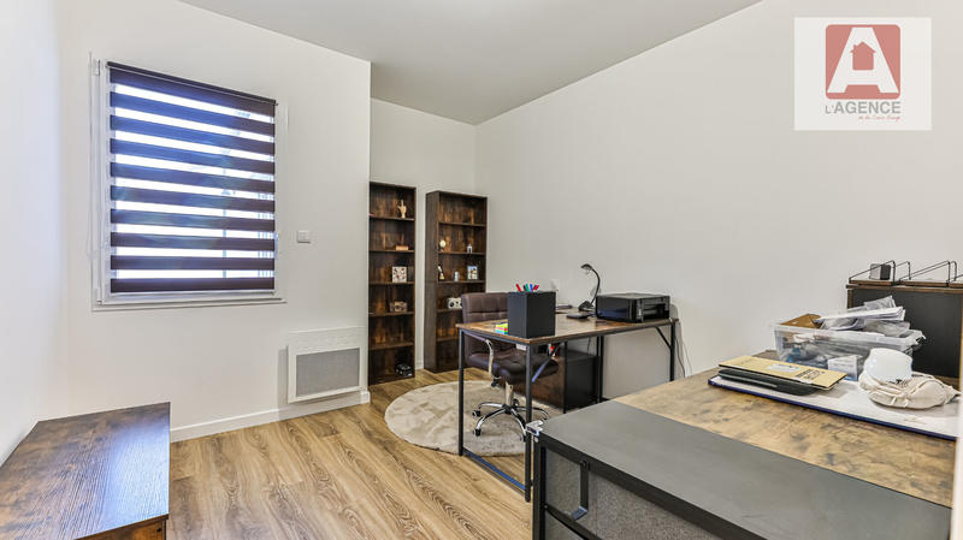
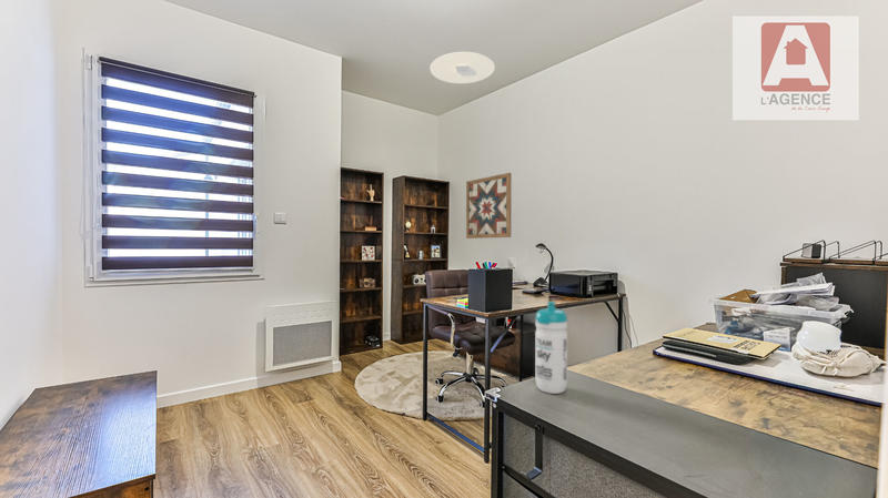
+ wall art (487, 207)
+ ceiling light (462, 65)
+ water bottle (551, 345)
